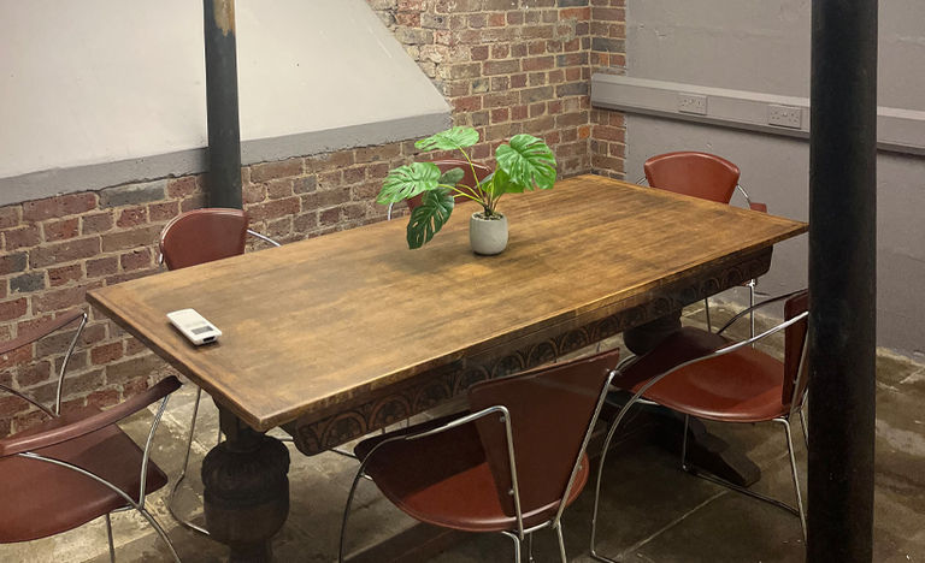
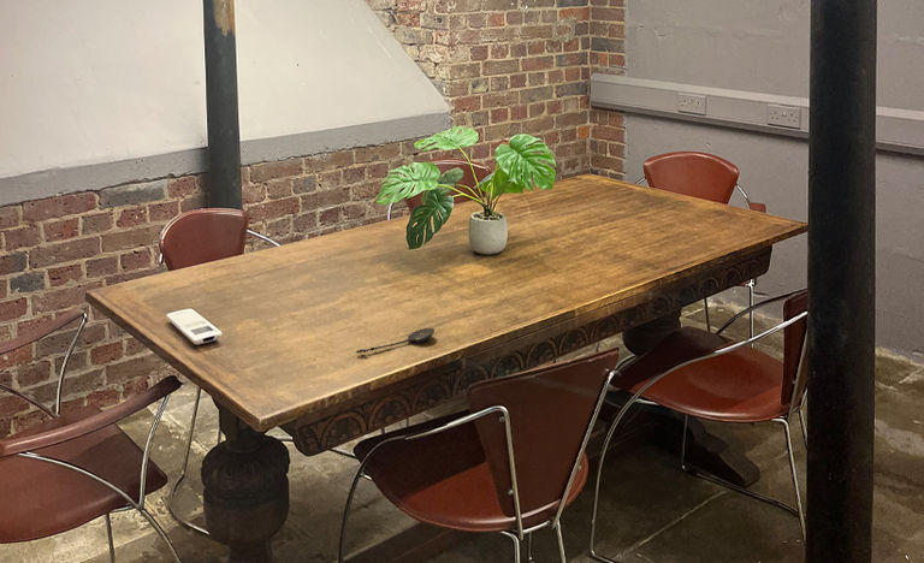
+ spoon (395, 343)
